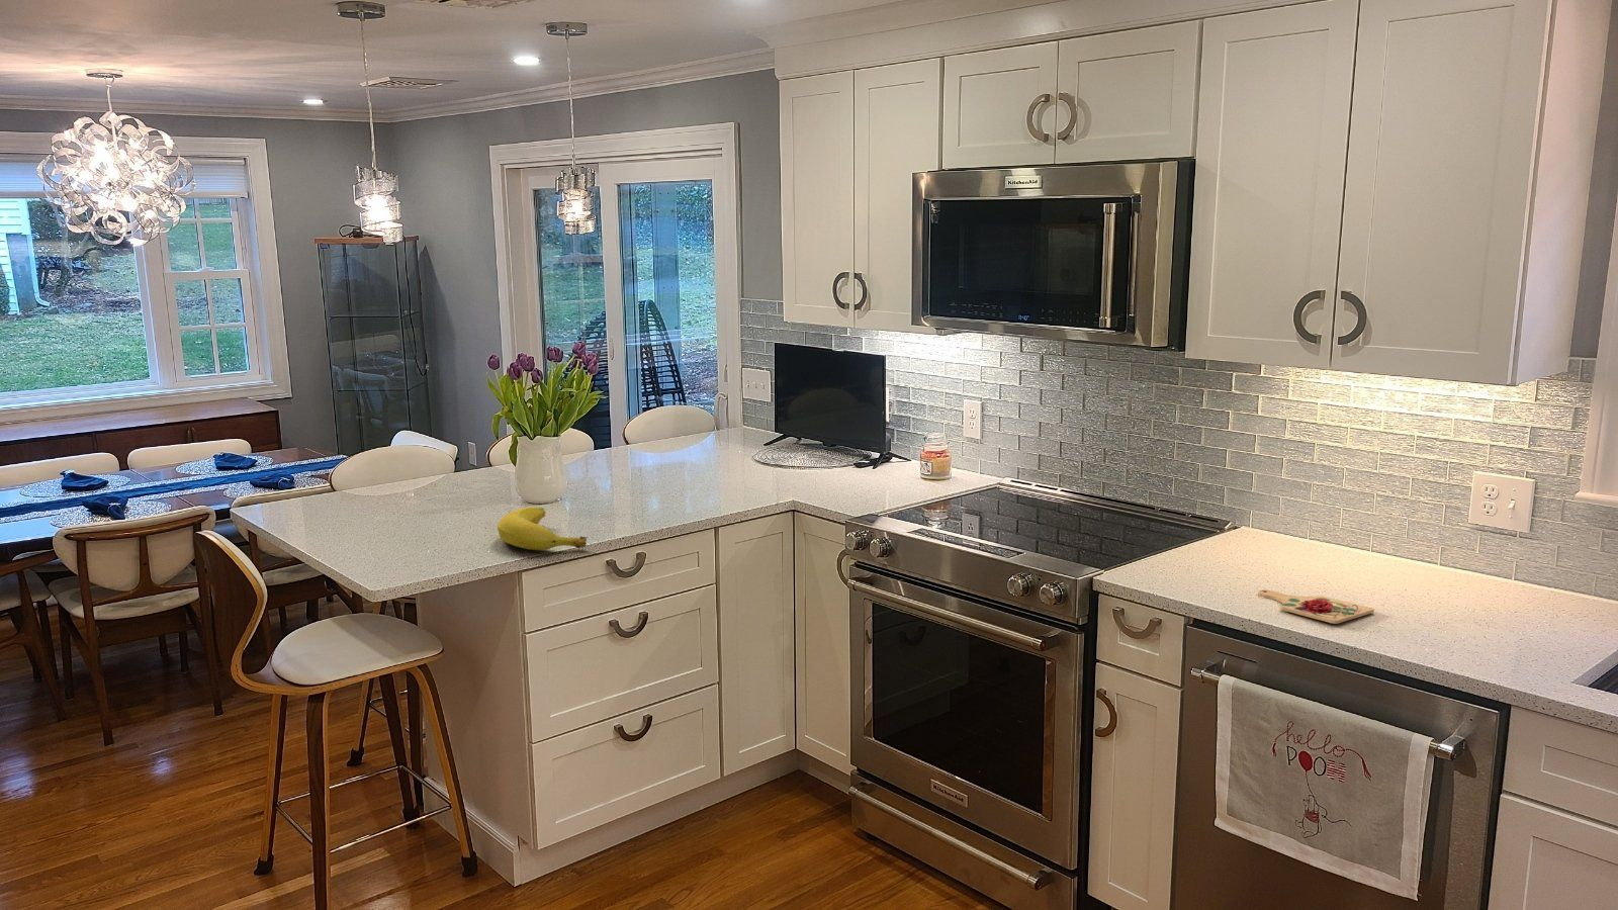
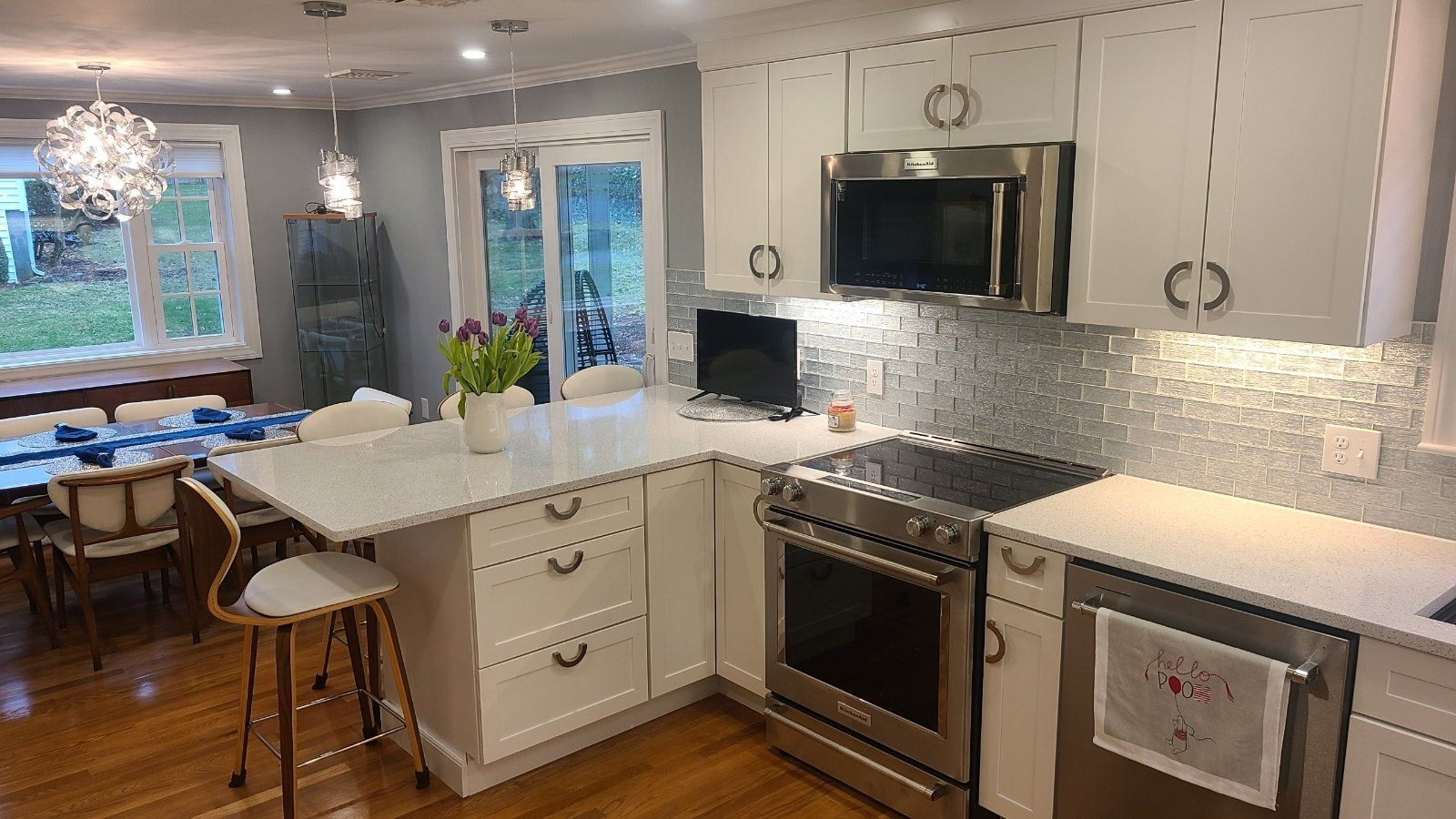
- banana (537, 524)
- cutting board (1306, 599)
